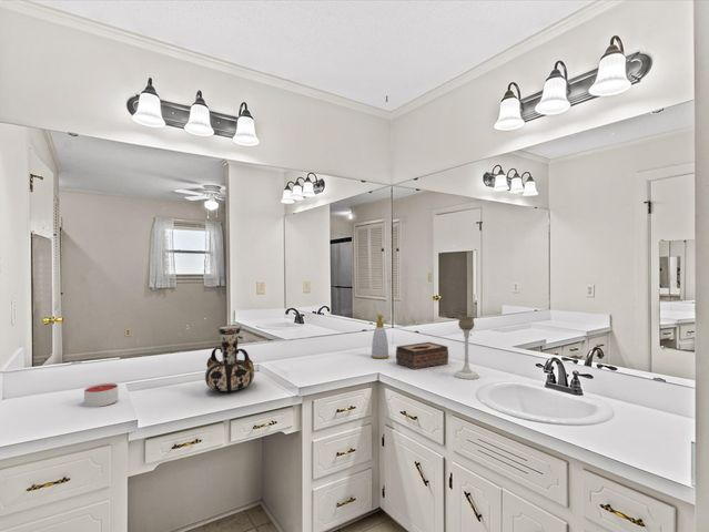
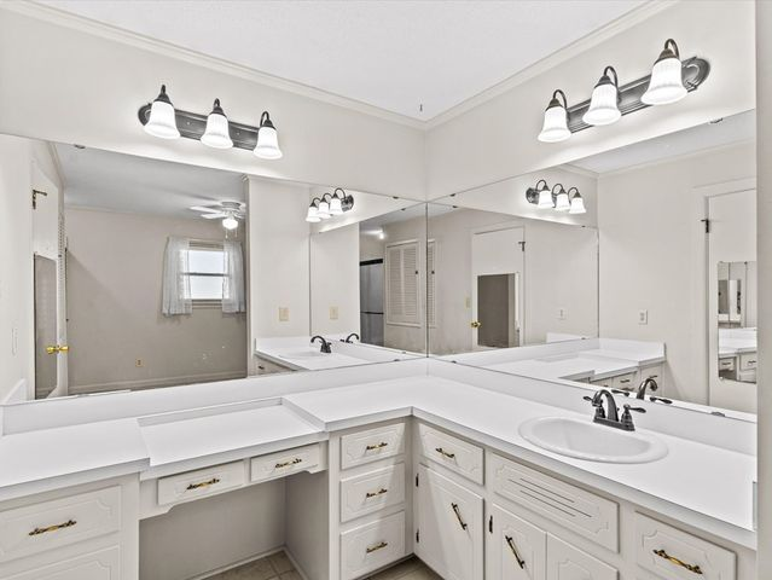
- soap bottle (379, 336)
- vase (230, 357)
- tissue box (422, 355)
- candle (101, 393)
- candle holder (466, 346)
